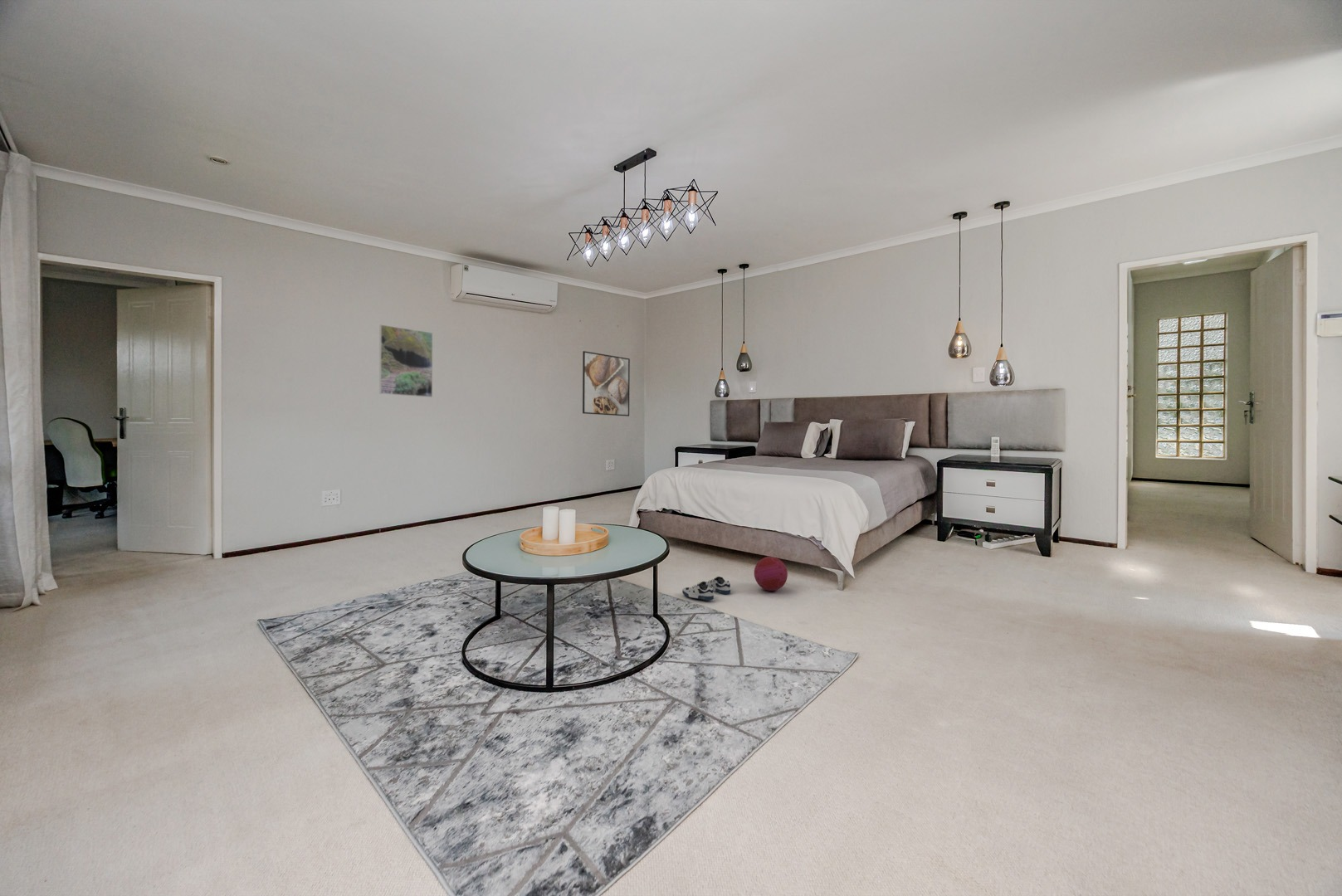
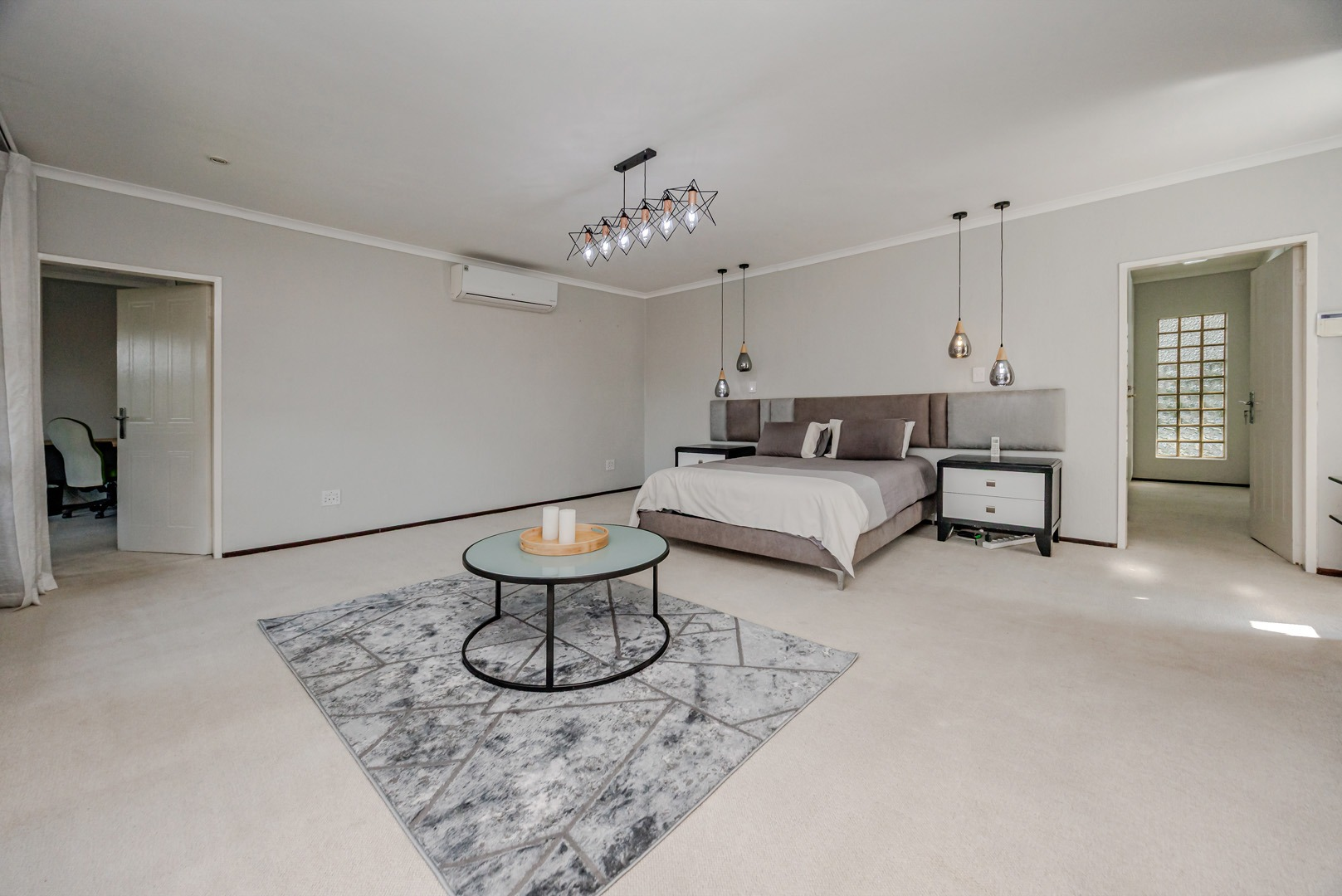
- ball (770, 573)
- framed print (607, 385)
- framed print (407, 362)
- shoe (706, 586)
